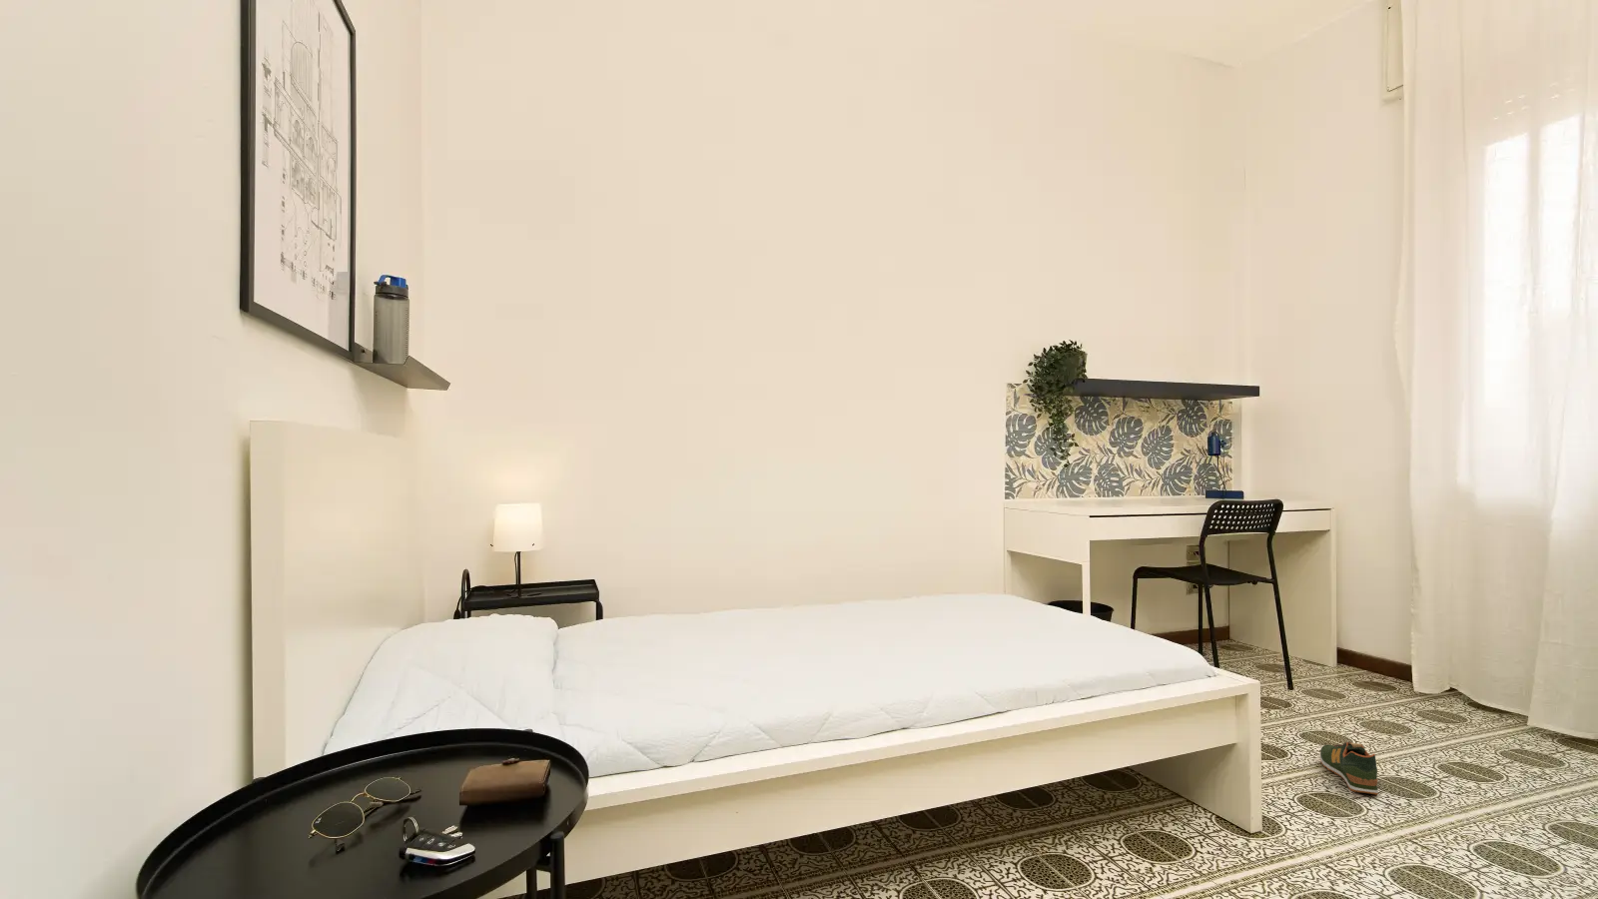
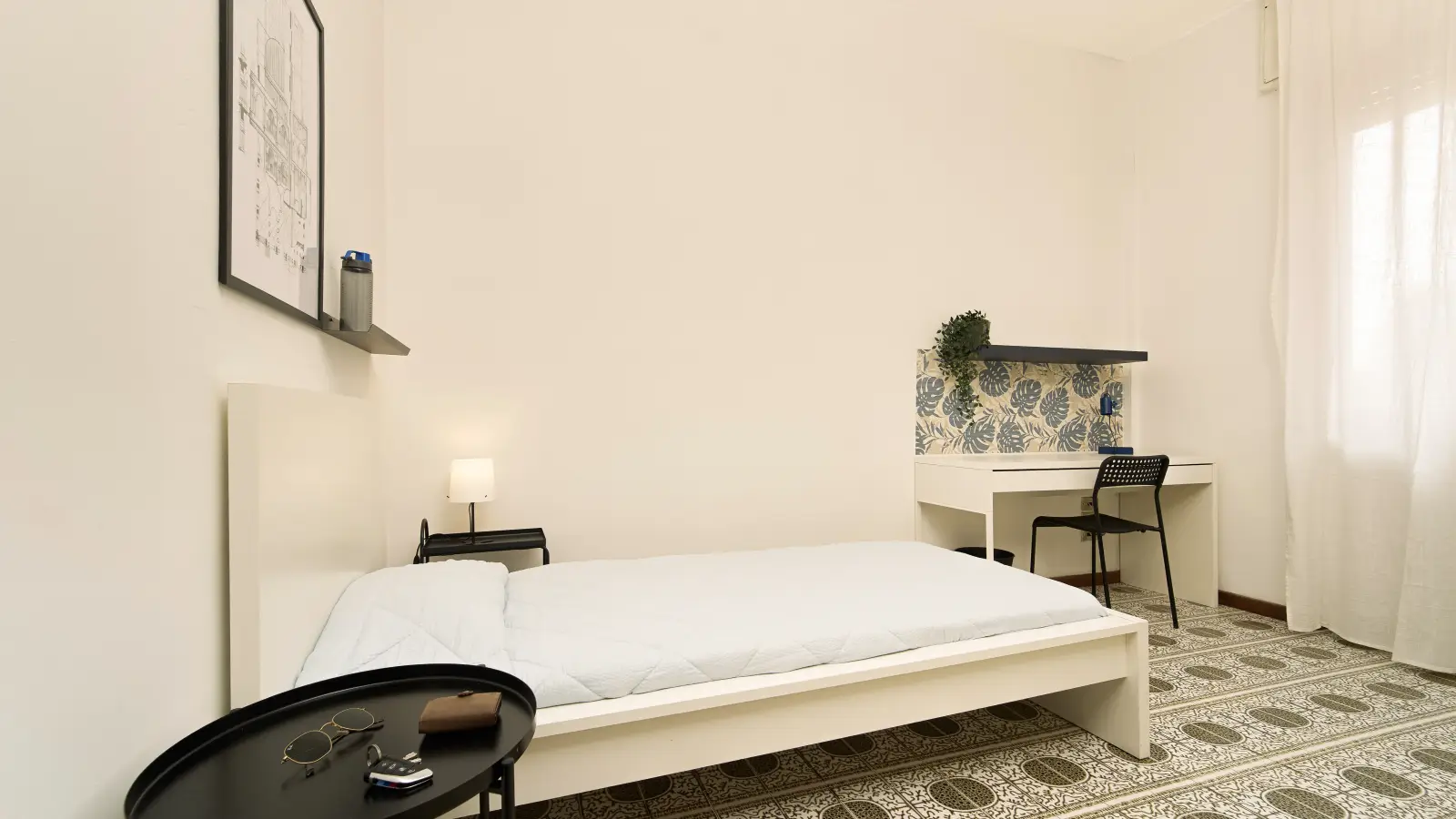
- shoe (1348, 757)
